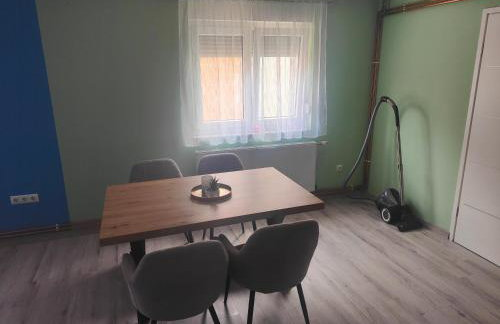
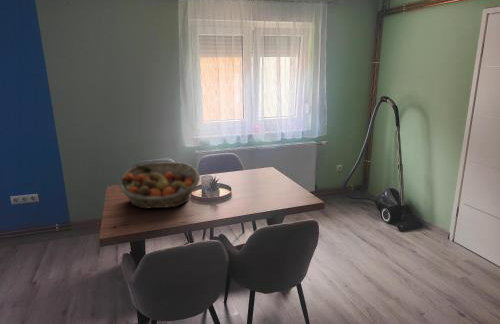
+ fruit basket (160, 184)
